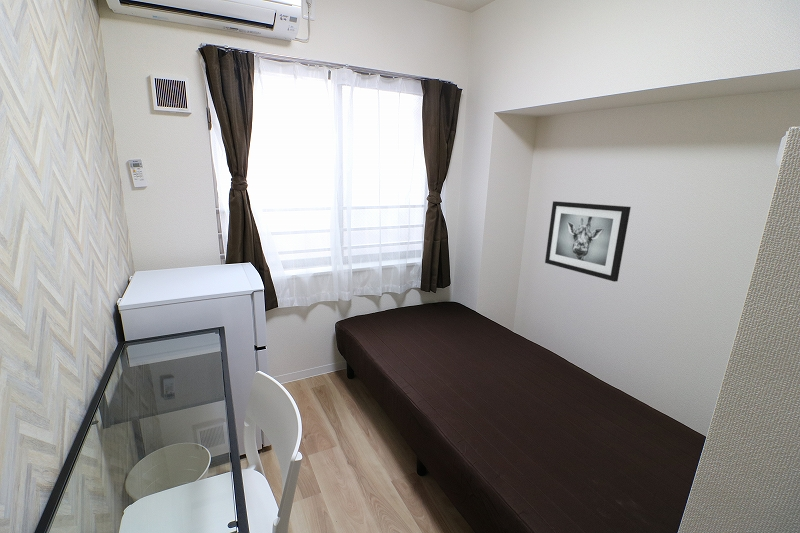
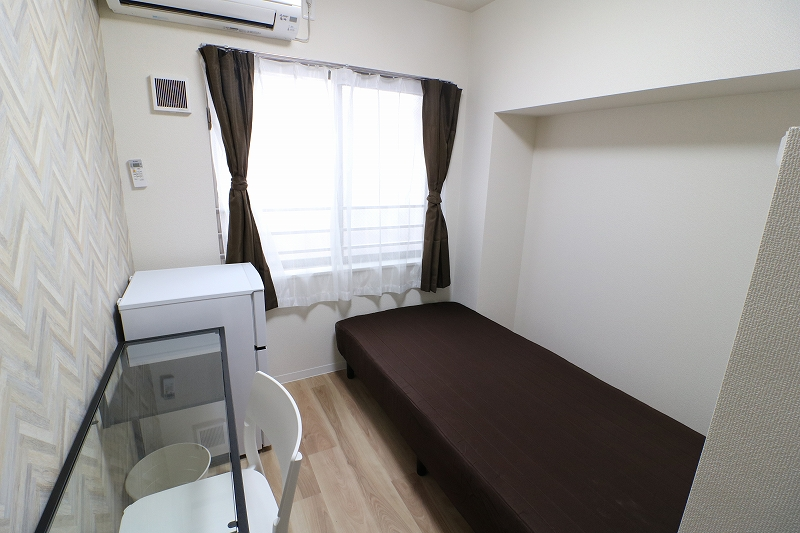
- wall art (582, 238)
